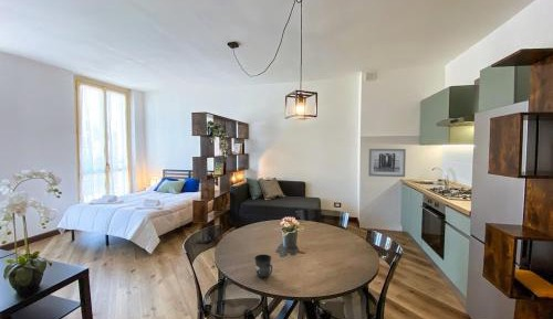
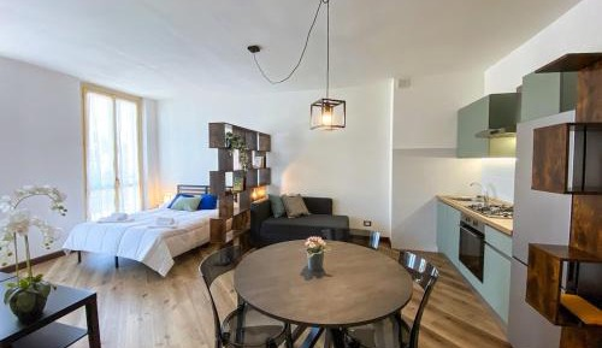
- wall art (386, 162)
- mug (264, 267)
